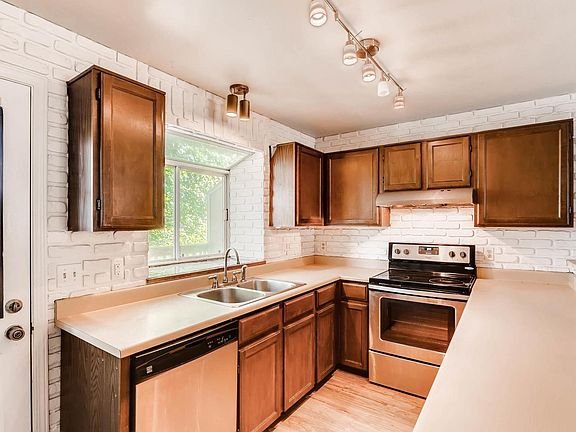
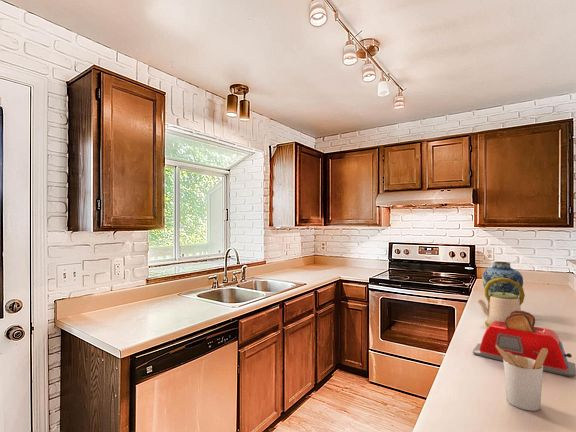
+ utensil holder (520, 375)
+ kettle (500, 301)
+ toaster (521, 335)
+ vase (502, 288)
